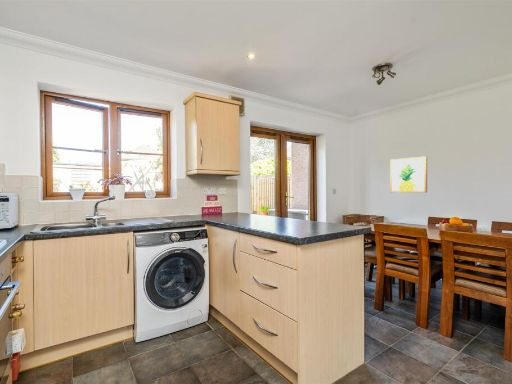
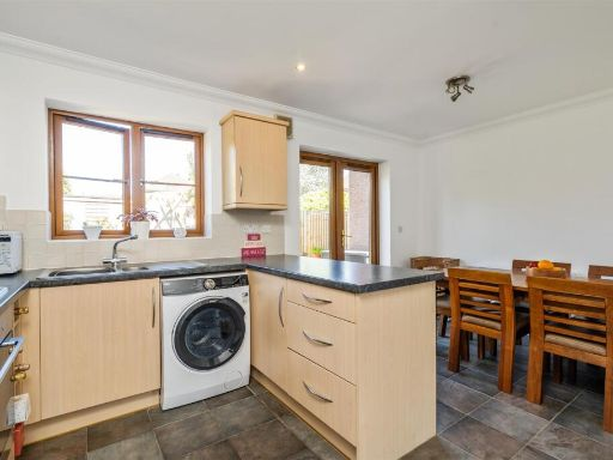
- wall art (407, 175)
